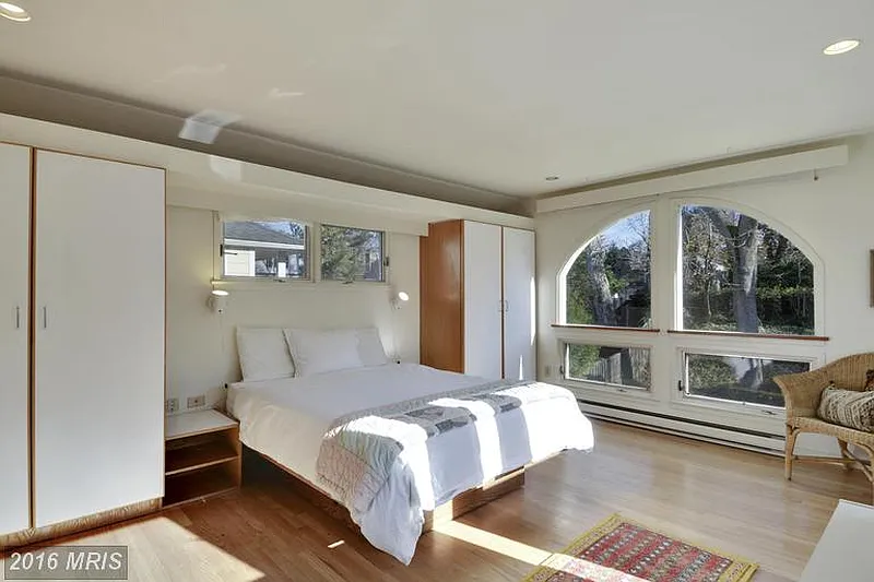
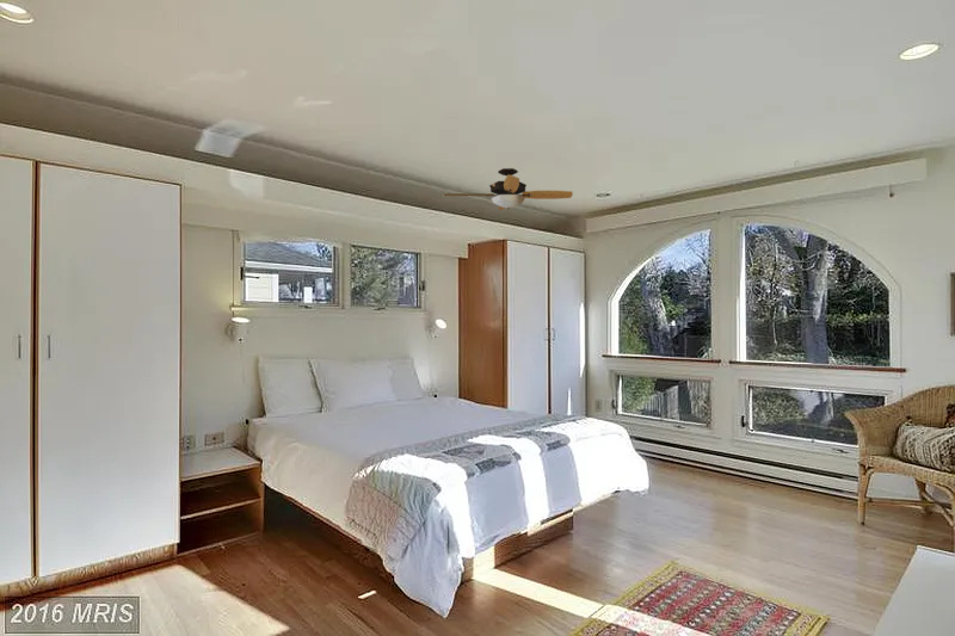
+ ceiling fan (507, 190)
